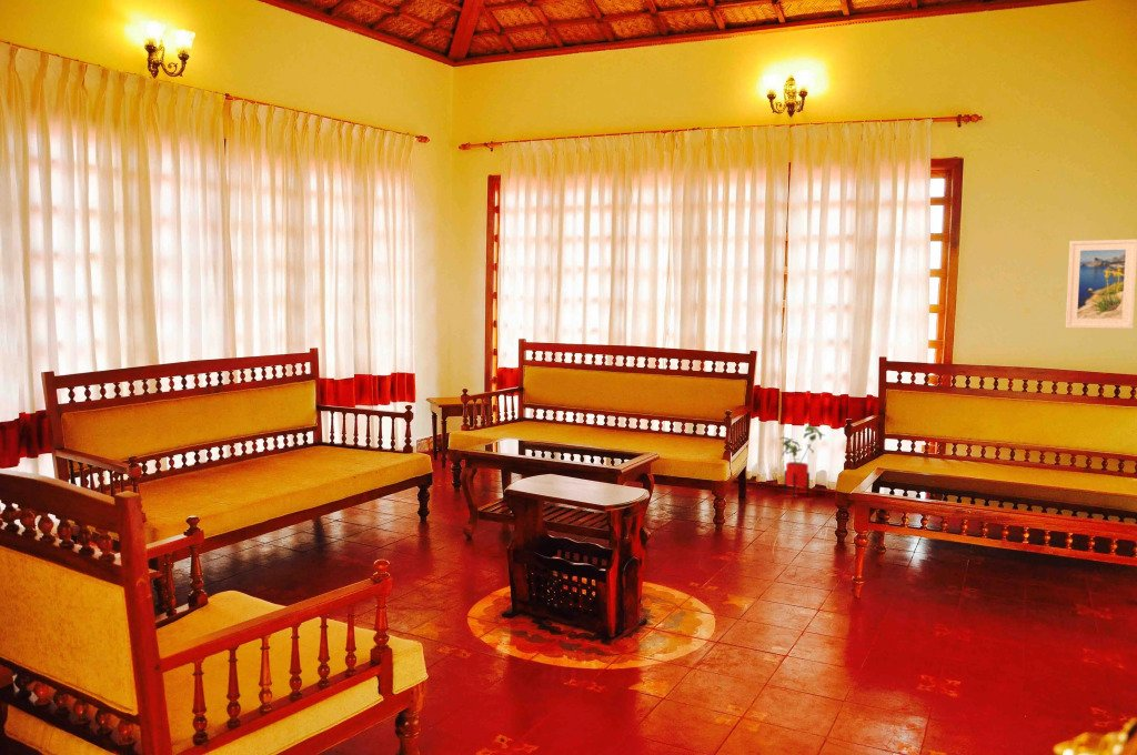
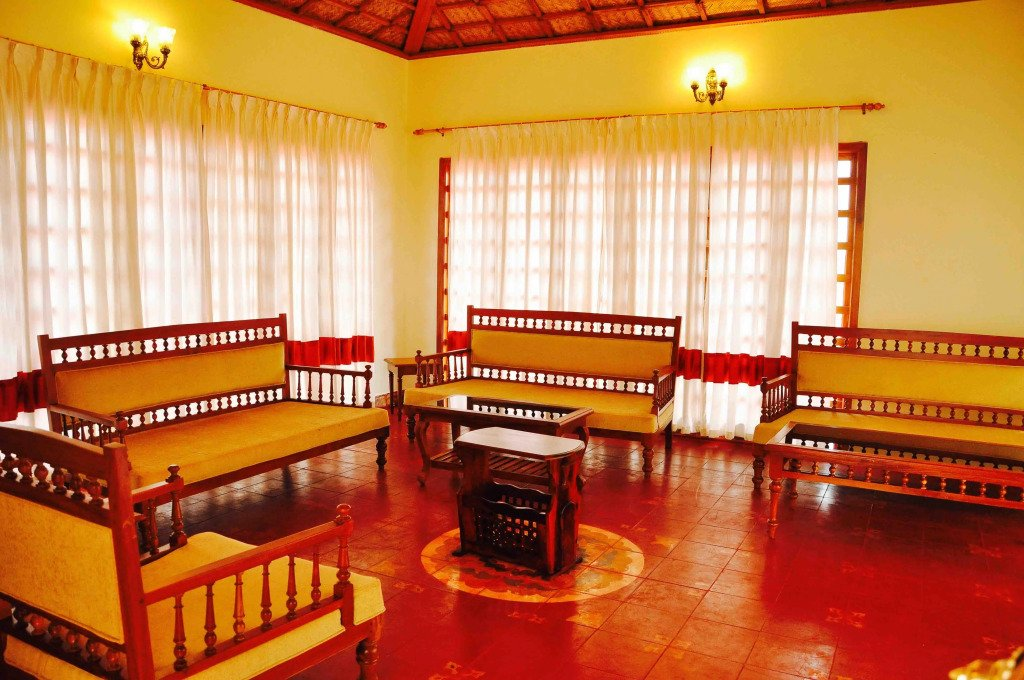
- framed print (1100, 284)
- house plant (801, 460)
